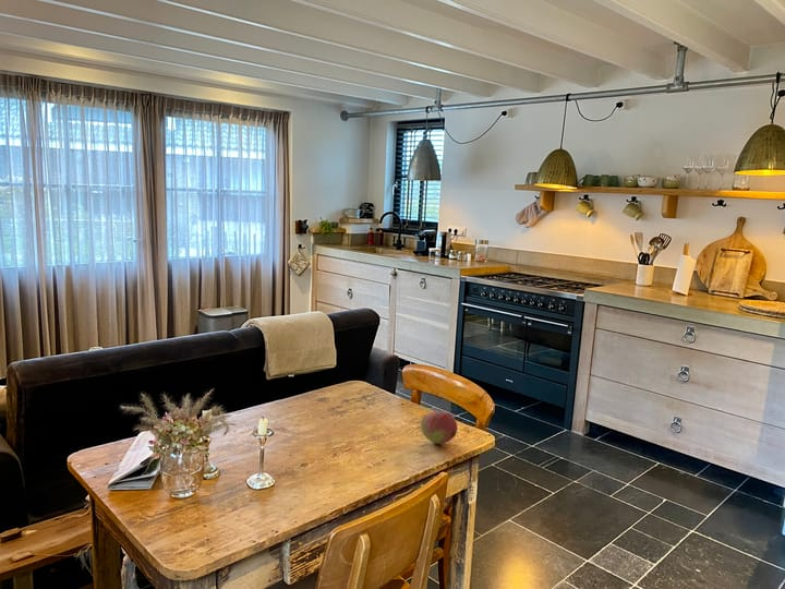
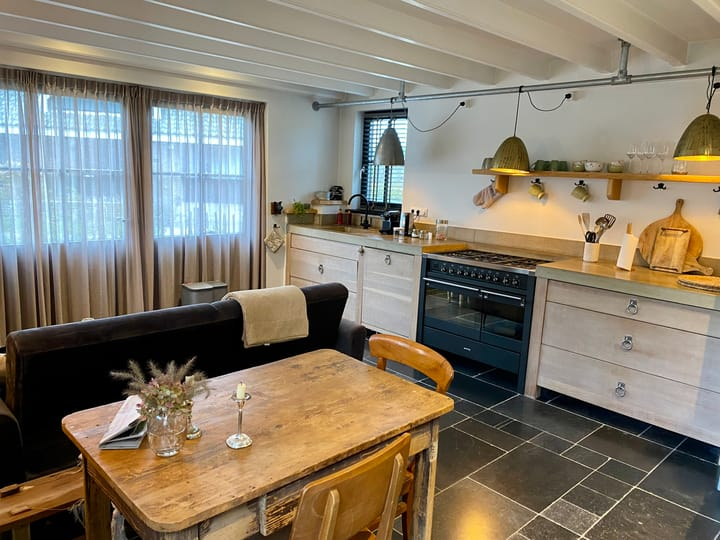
- fruit (438, 426)
